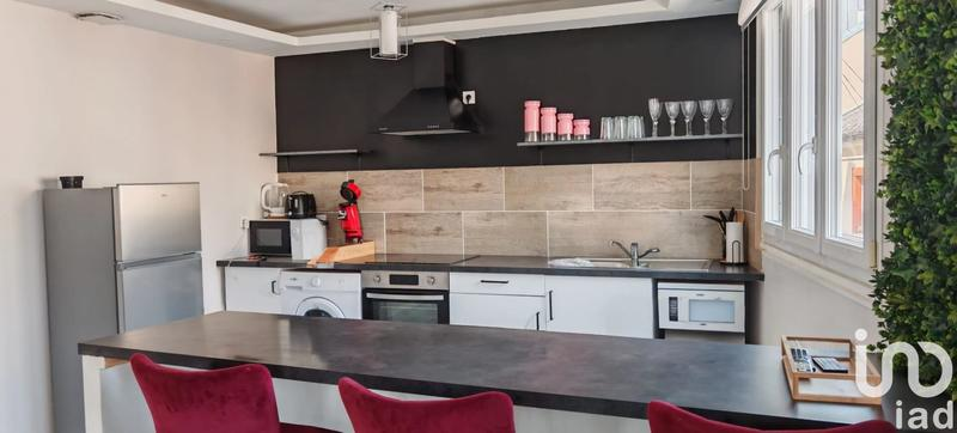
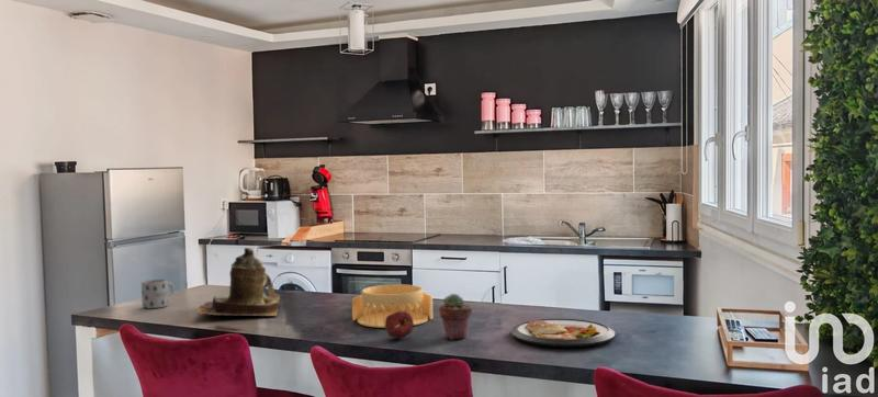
+ architectural model (393, 304)
+ teapot (239, 280)
+ mug (159, 293)
+ potted succulent (455, 315)
+ apple (398, 324)
+ dish (562, 329)
